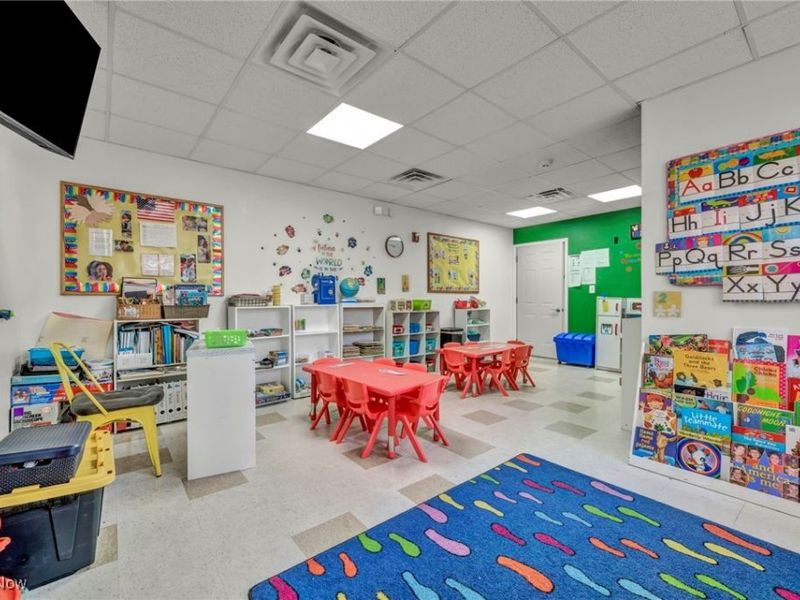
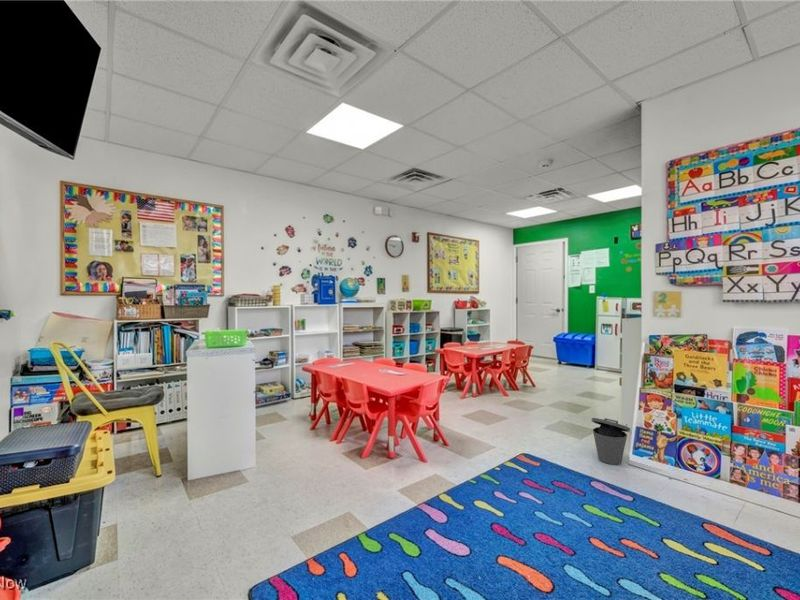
+ trash can (610, 438)
